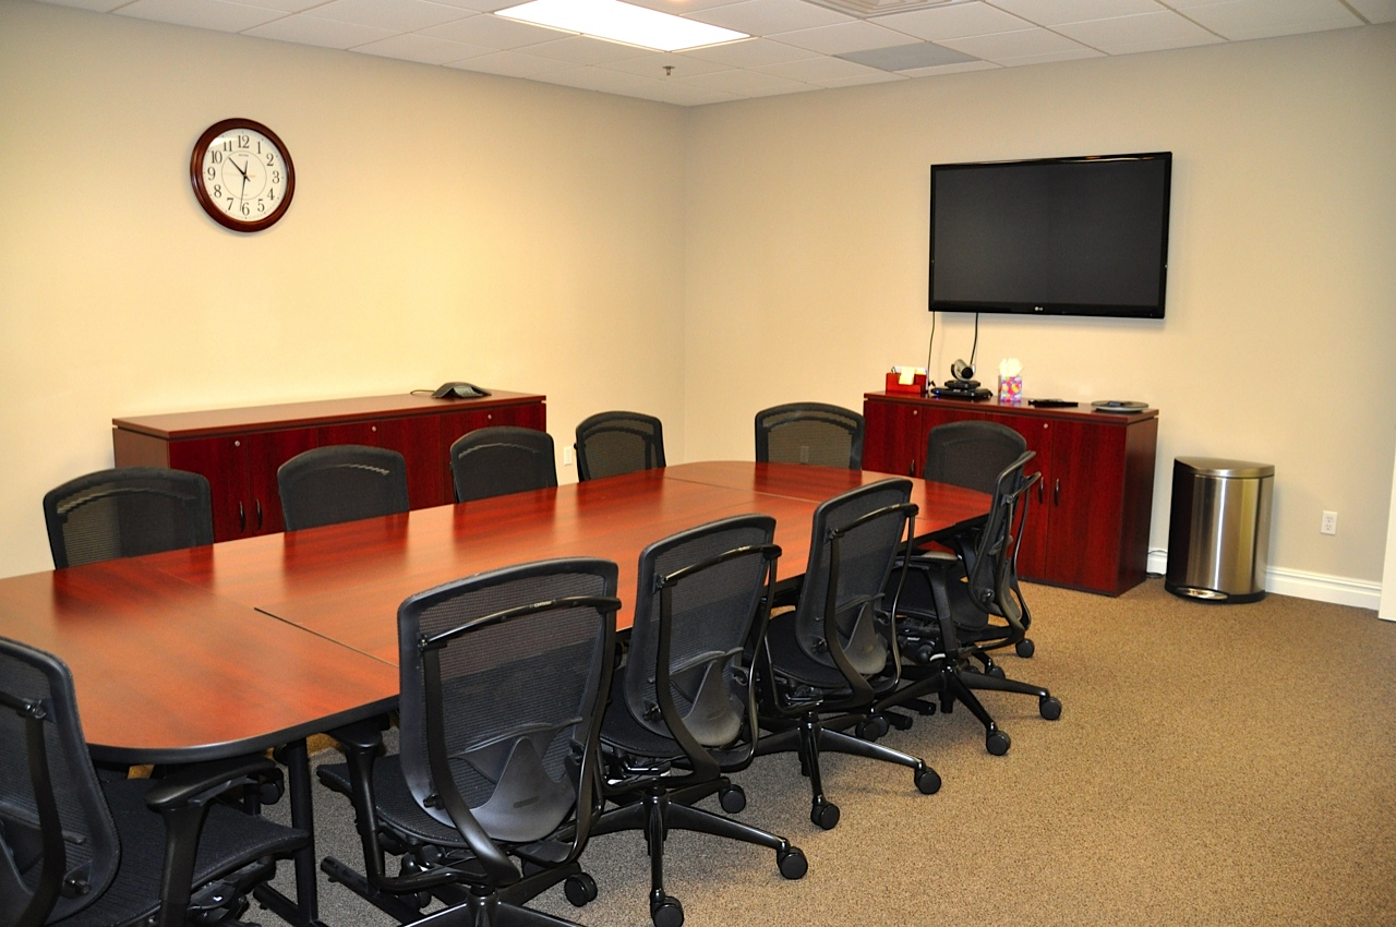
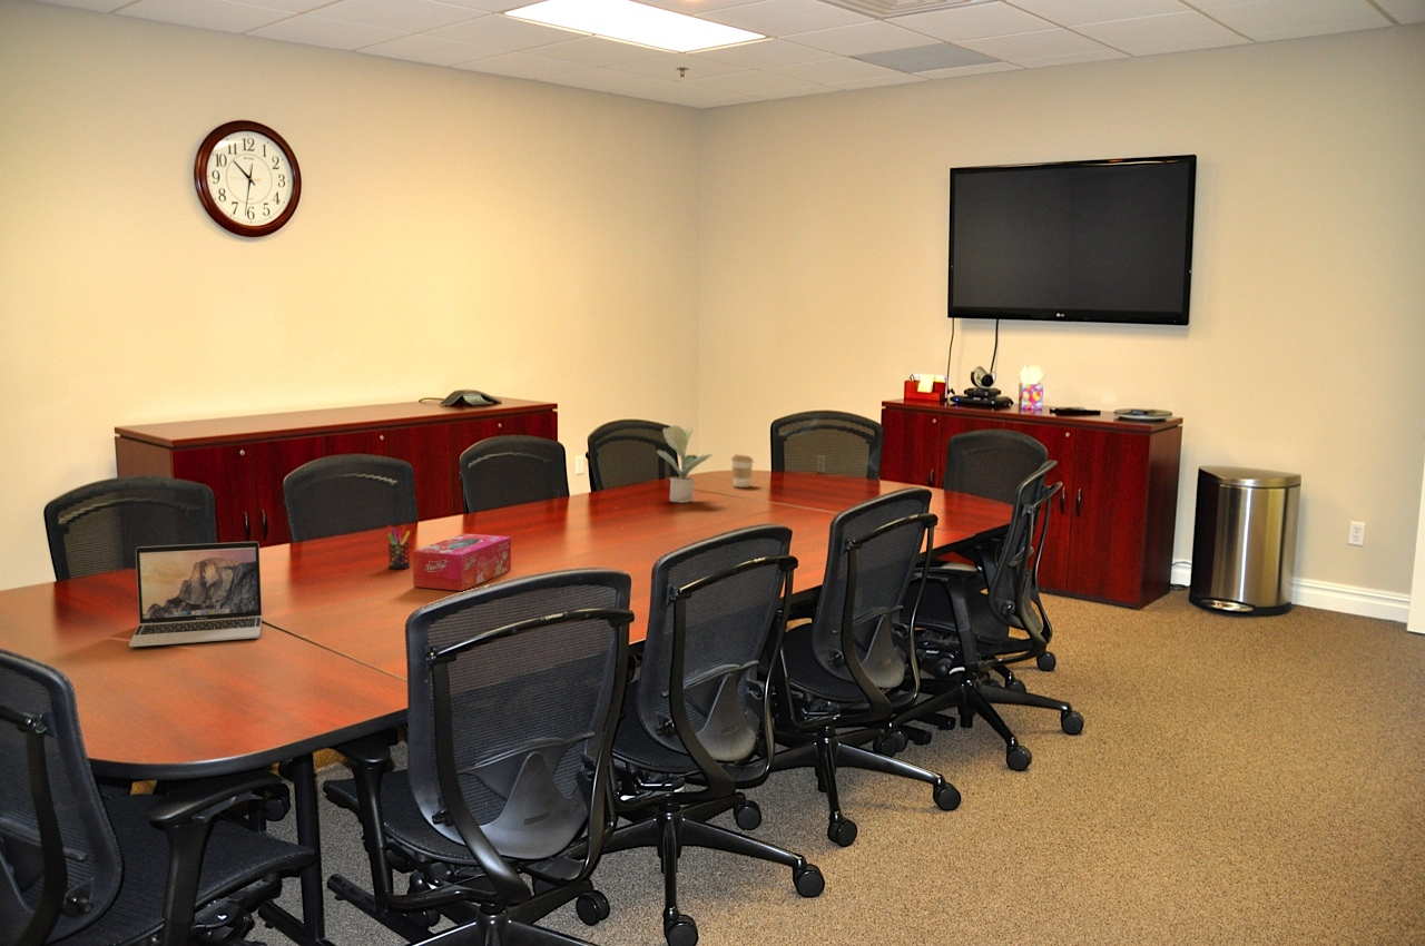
+ laptop (196, 592)
+ tissue box (463, 560)
+ potted plant (686, 462)
+ coffee cup (741, 470)
+ pen holder (396, 546)
